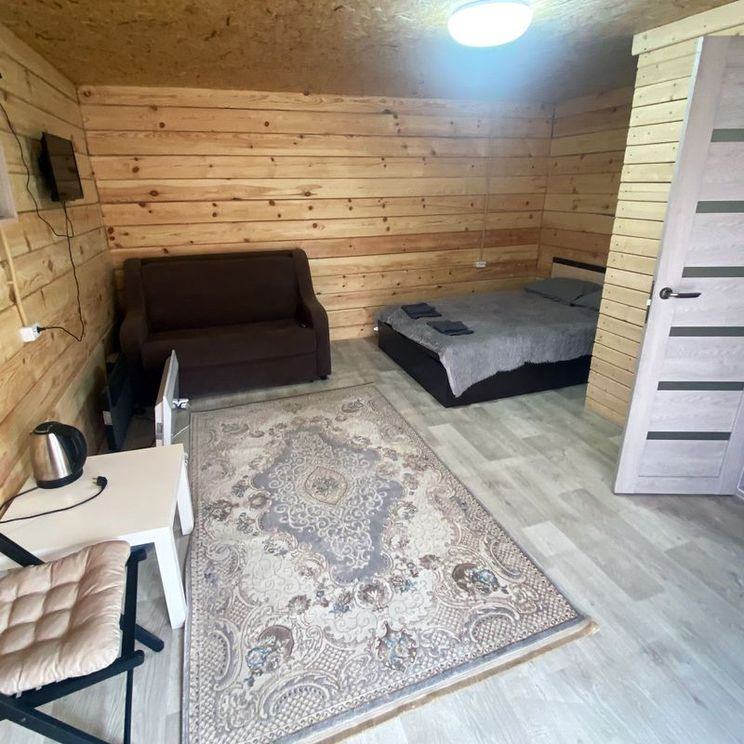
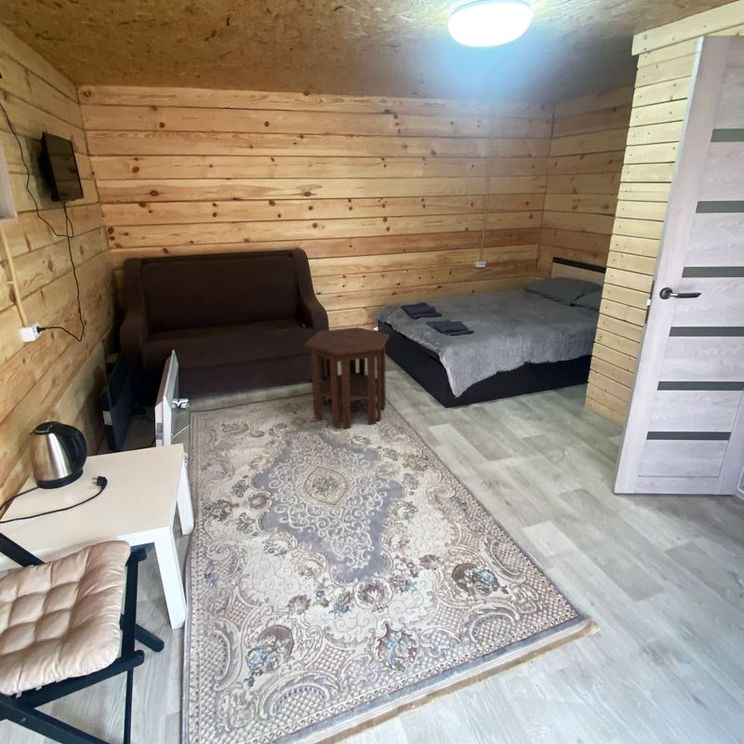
+ side table (349, 376)
